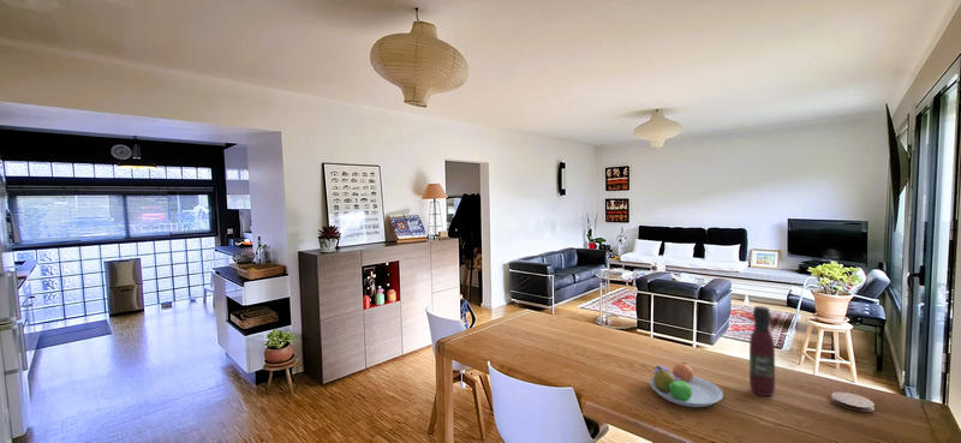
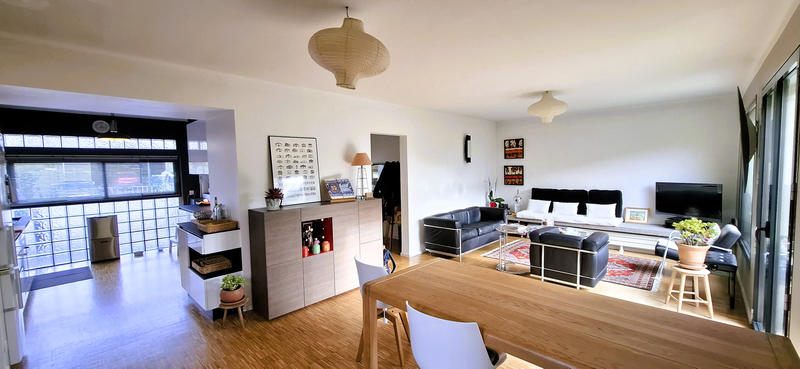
- fruit bowl (682, 381)
- coaster (852, 401)
- wine bottle (762, 349)
